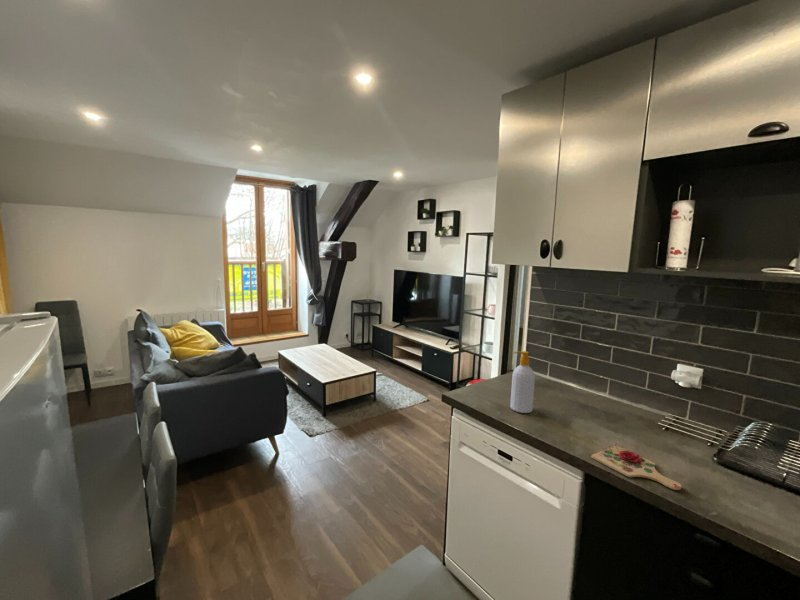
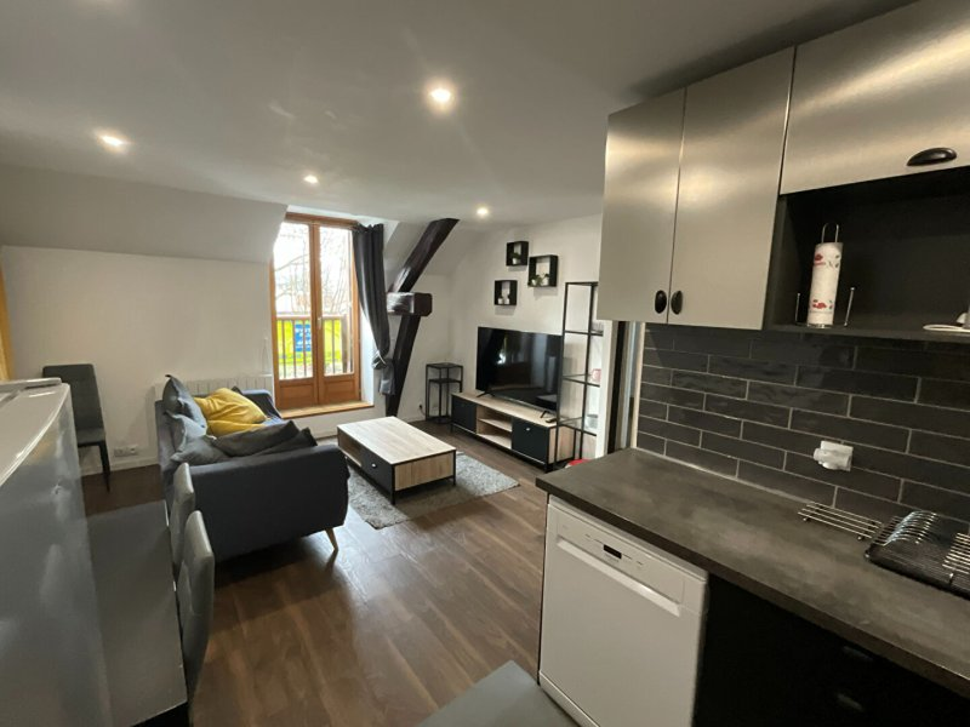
- cutting board (639, 465)
- soap bottle (522, 380)
